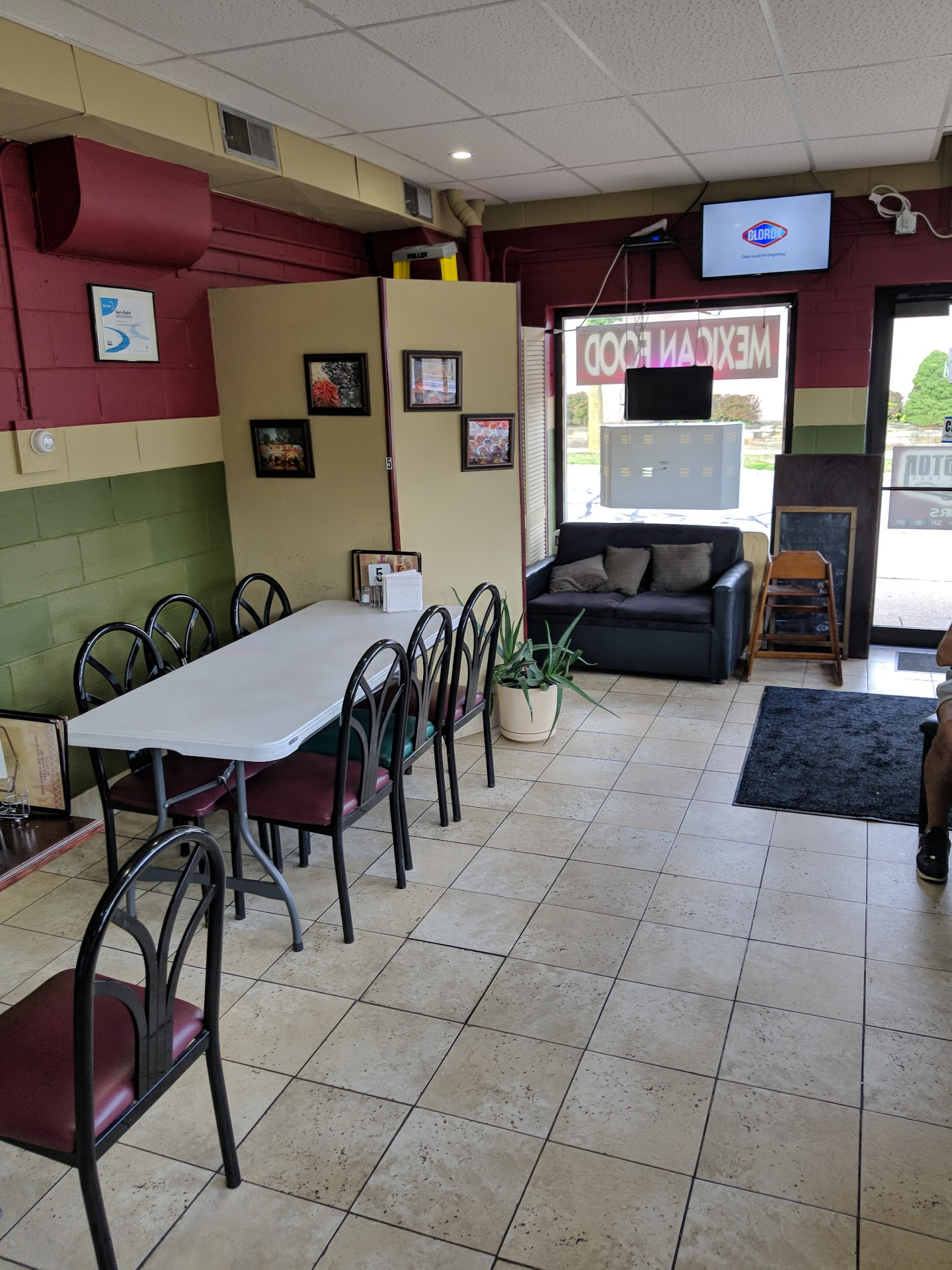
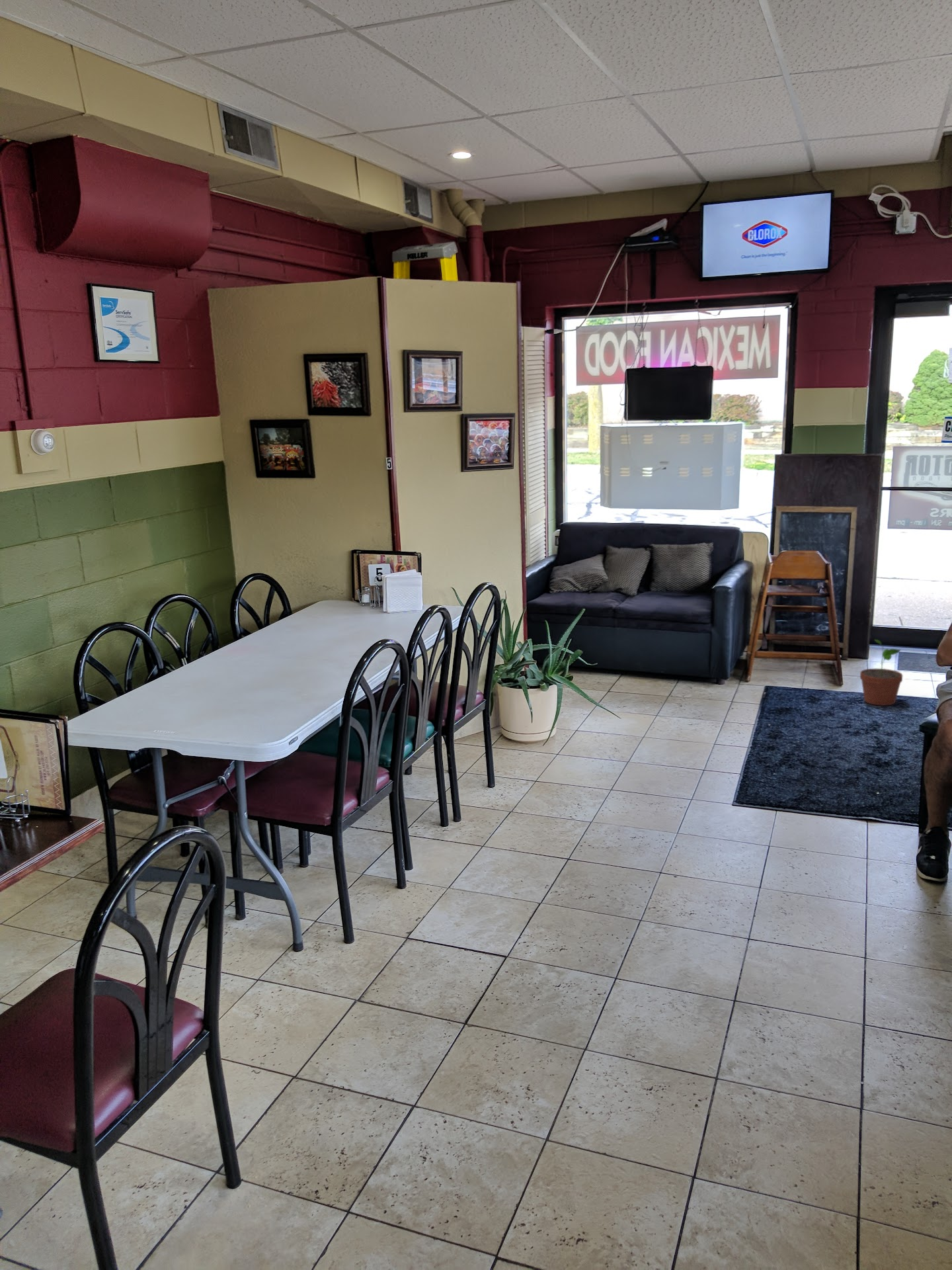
+ potted plant (881, 669)
